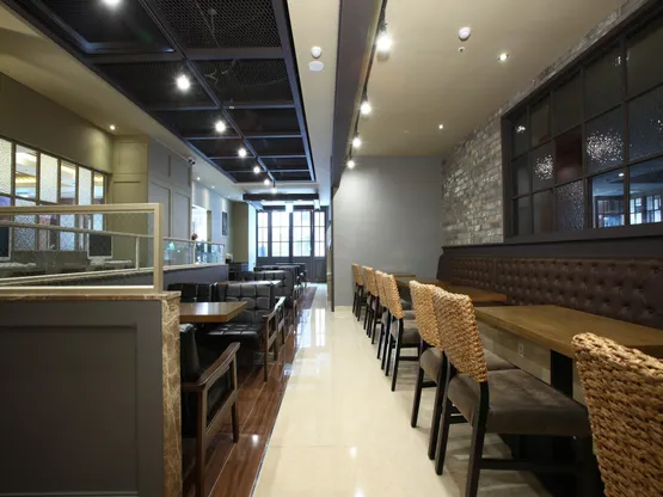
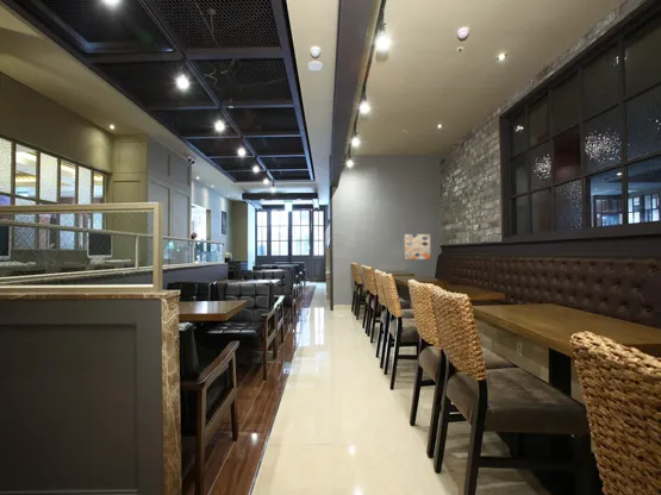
+ wall art (417, 246)
